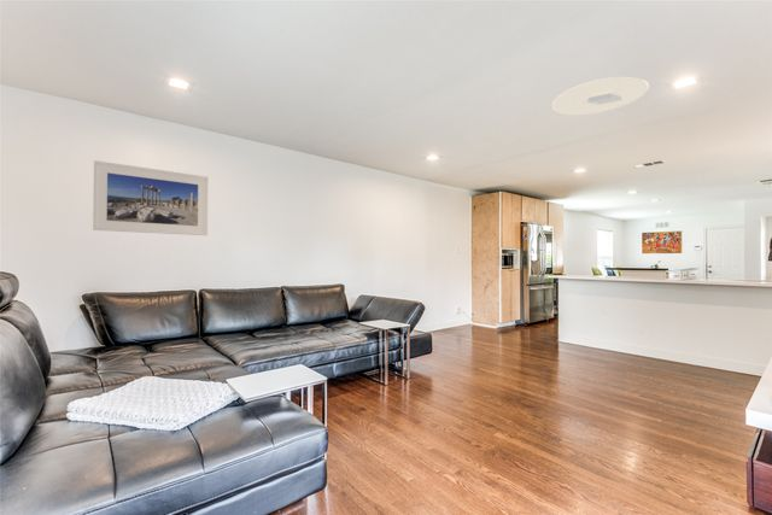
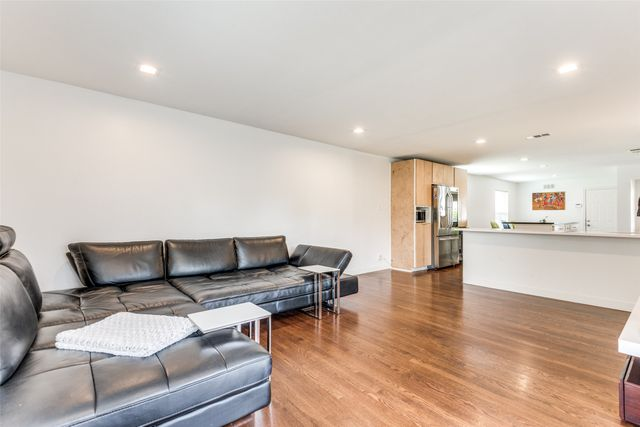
- ceiling light (597, 94)
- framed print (154, 200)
